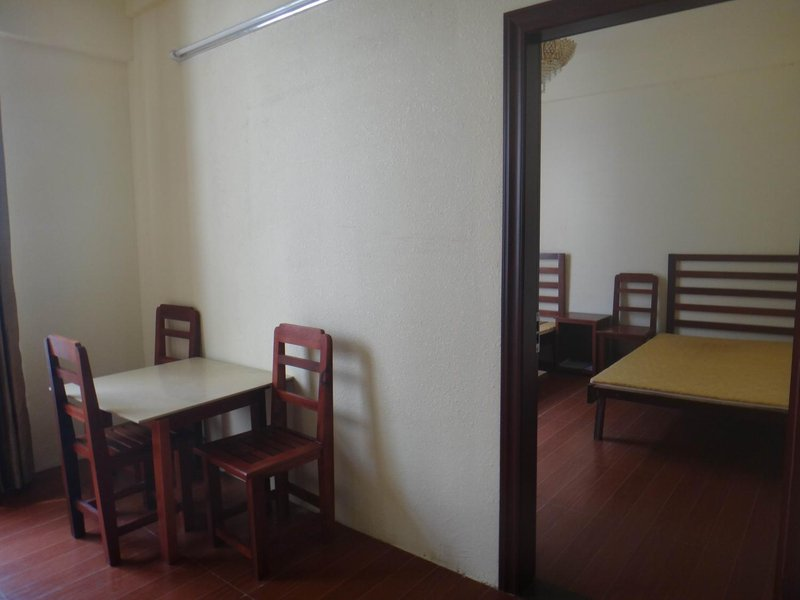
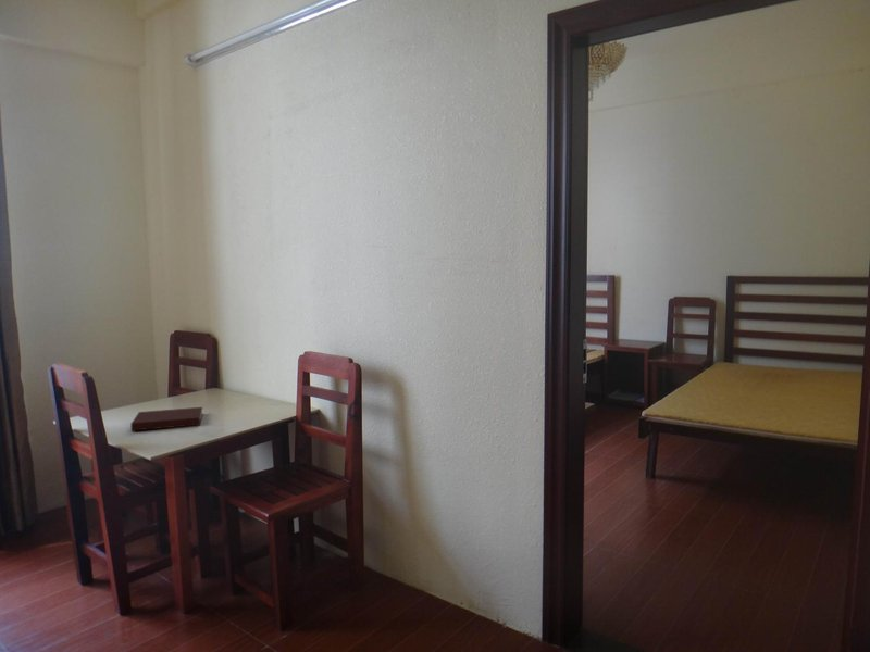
+ notebook (169, 418)
